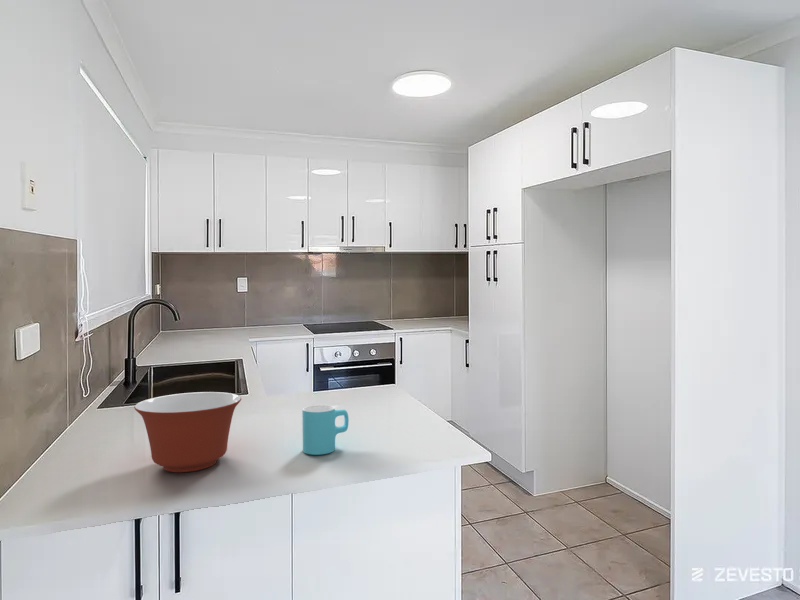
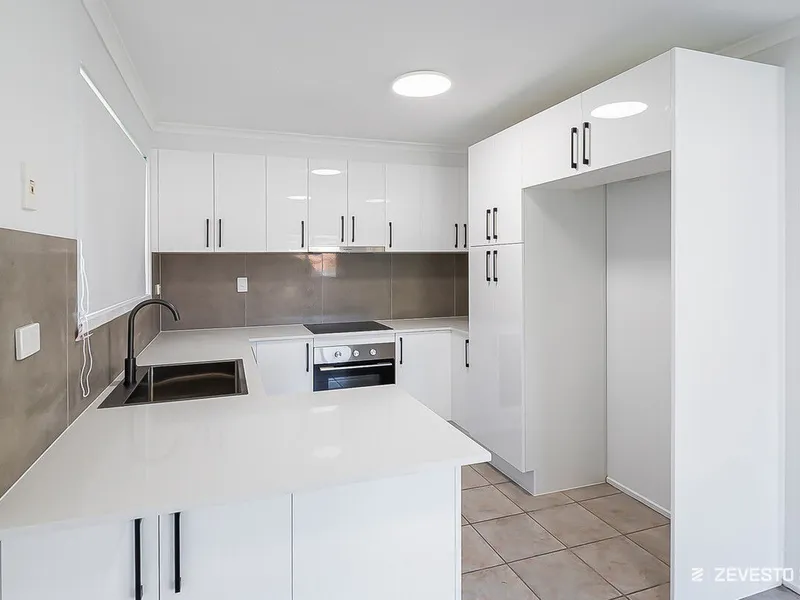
- mixing bowl (190, 432)
- cup (325, 428)
